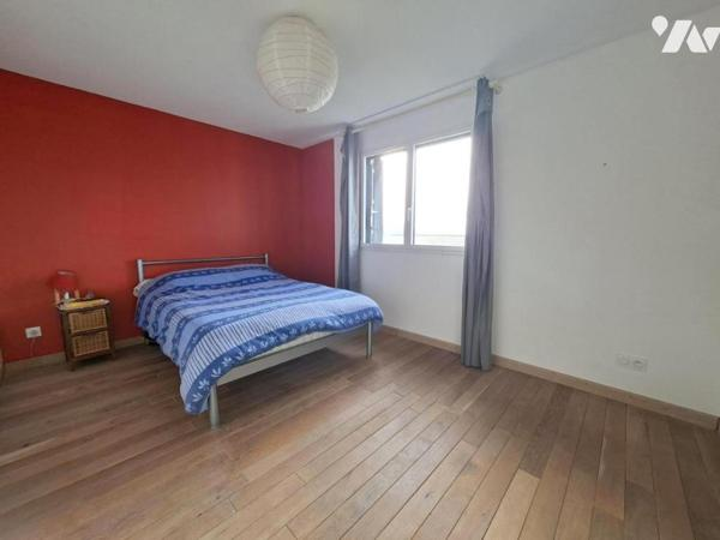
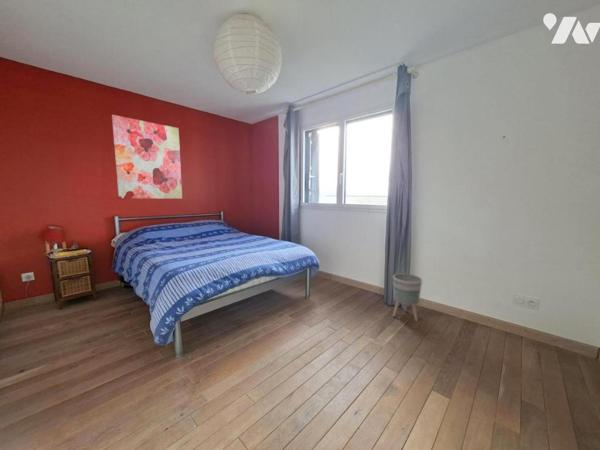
+ wall art (150, 160)
+ planter (406, 297)
